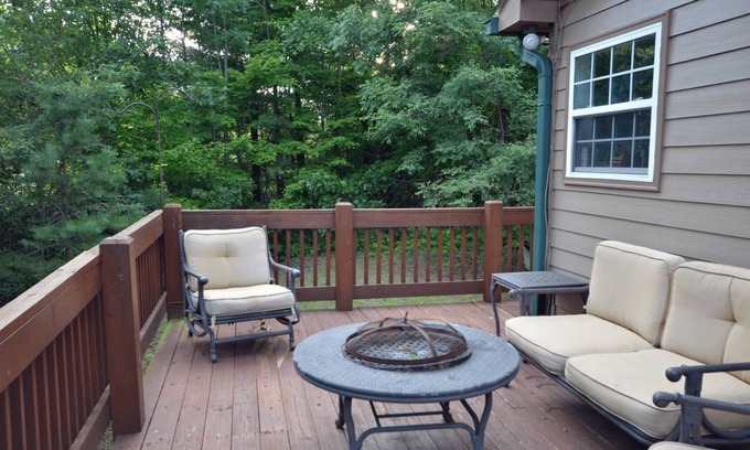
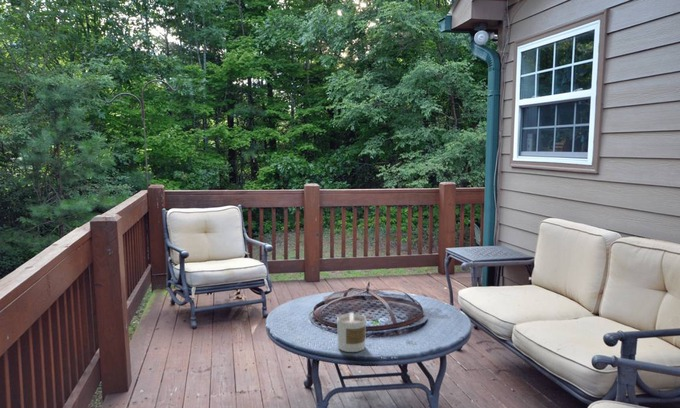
+ candle (351, 329)
